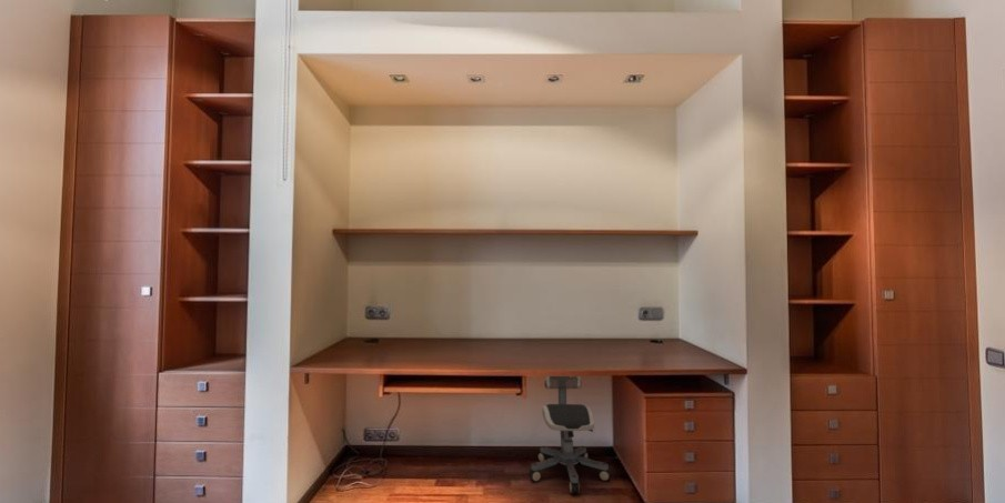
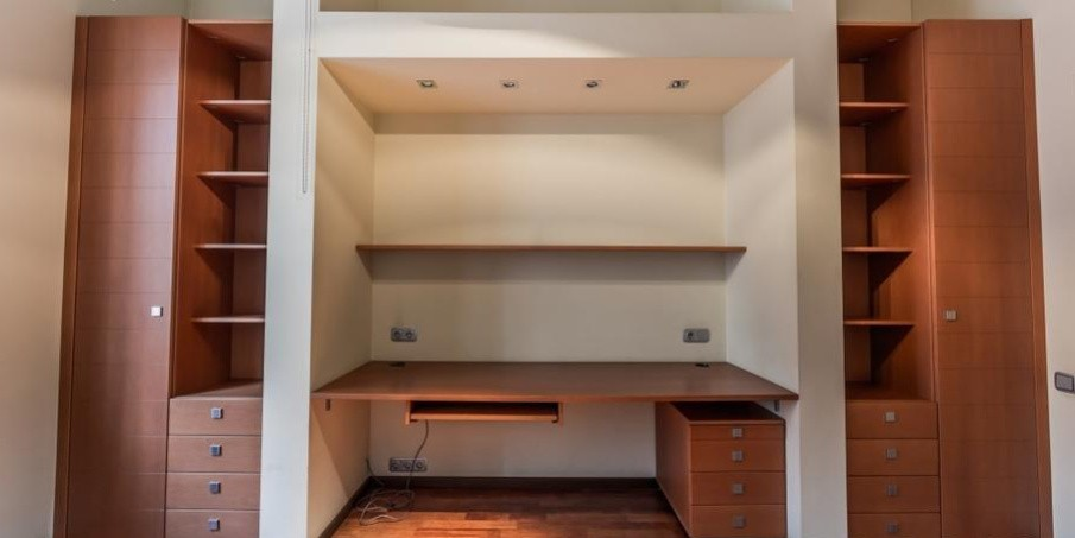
- office chair (567, 411)
